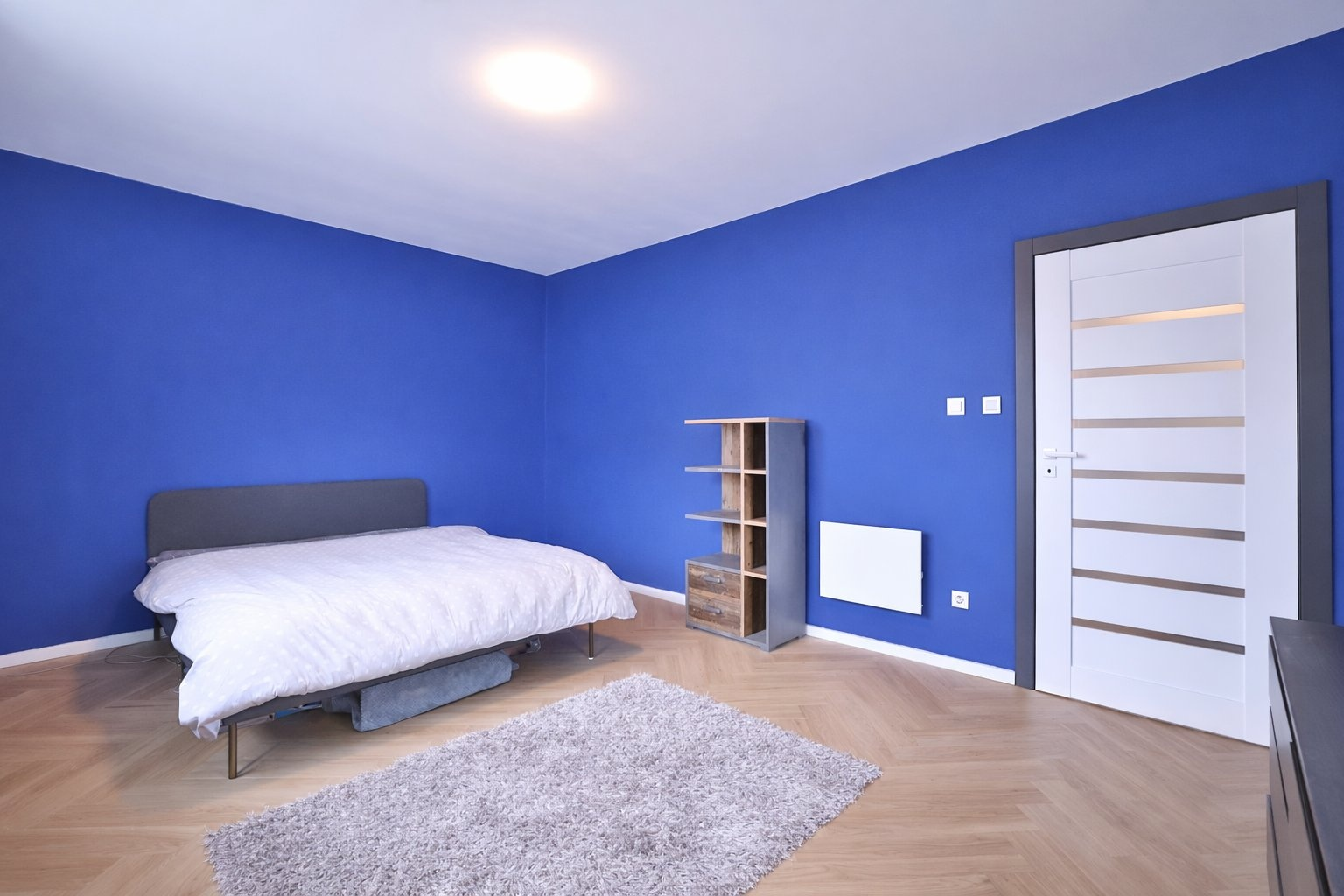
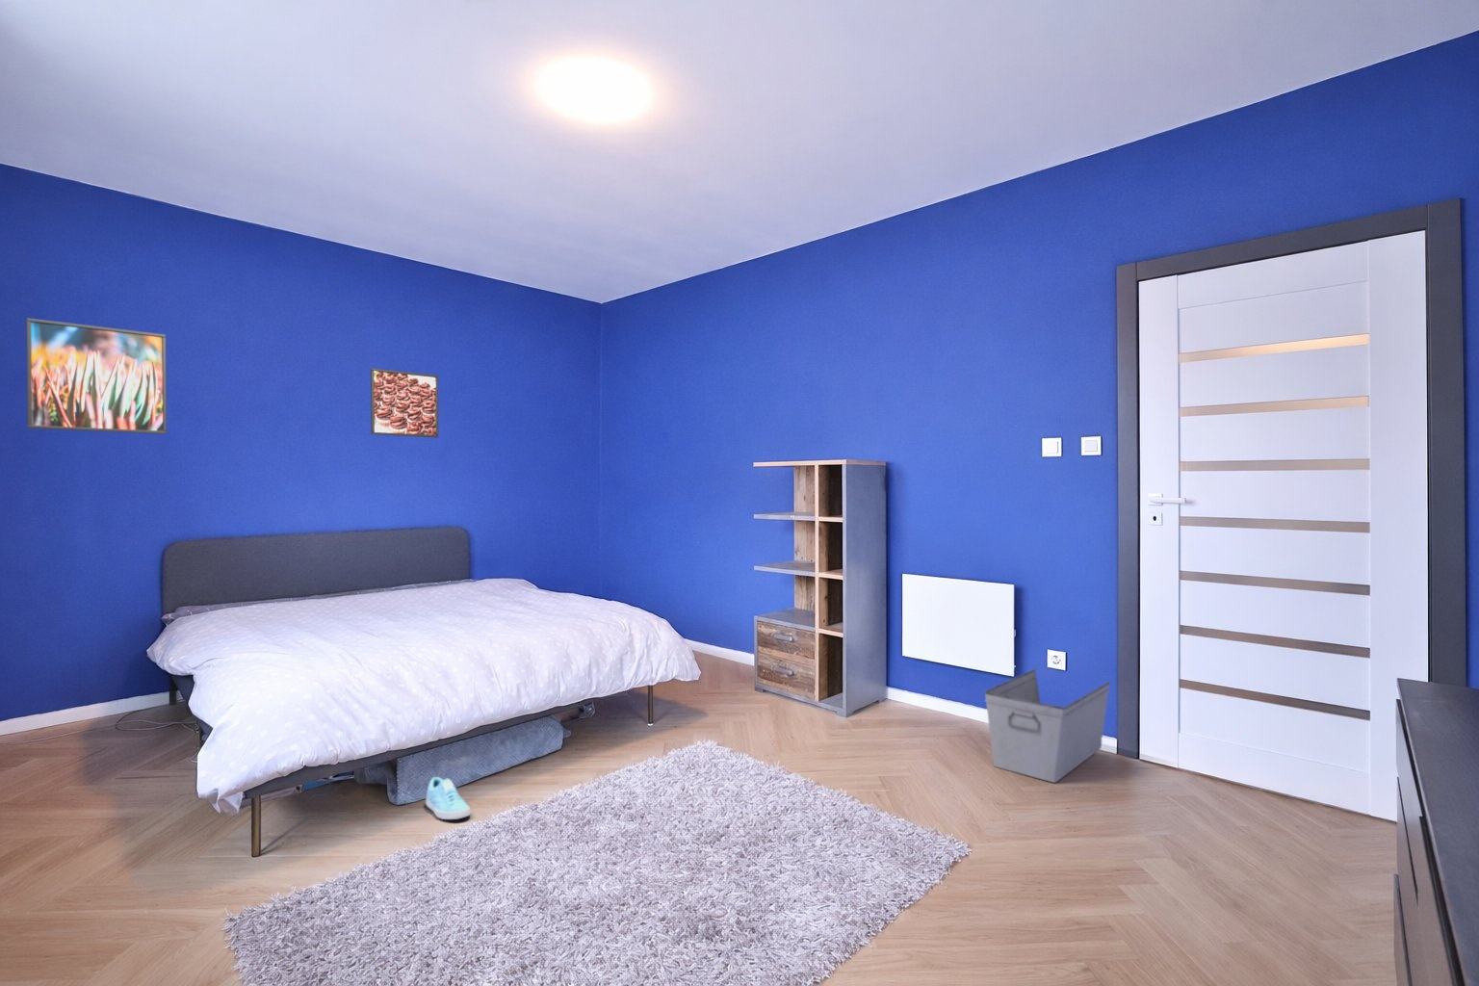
+ sneaker (446, 797)
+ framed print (99, 379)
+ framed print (405, 404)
+ storage bin (1049, 721)
